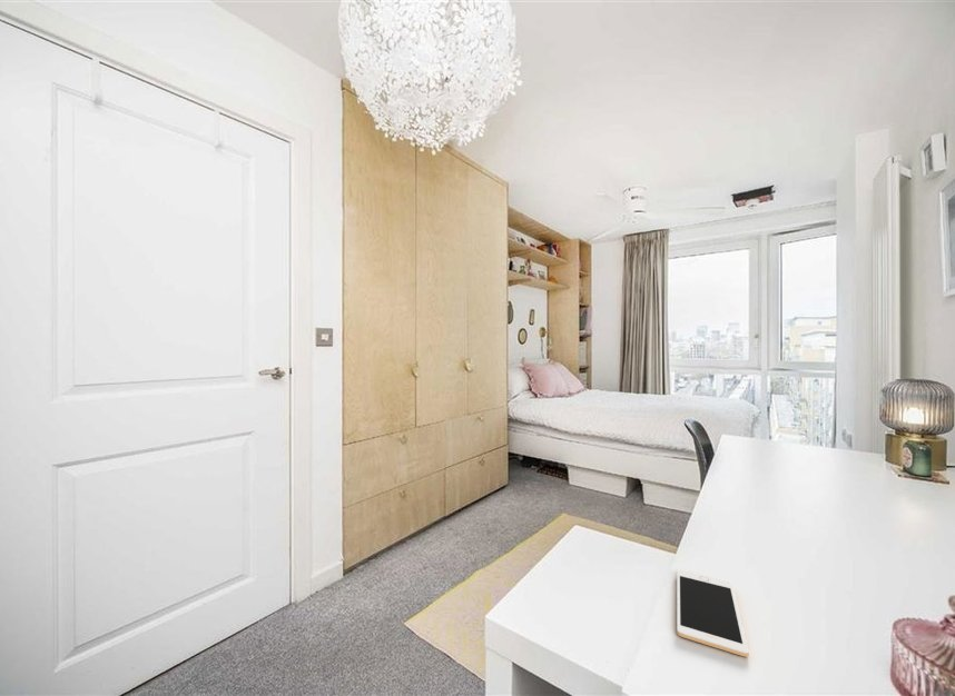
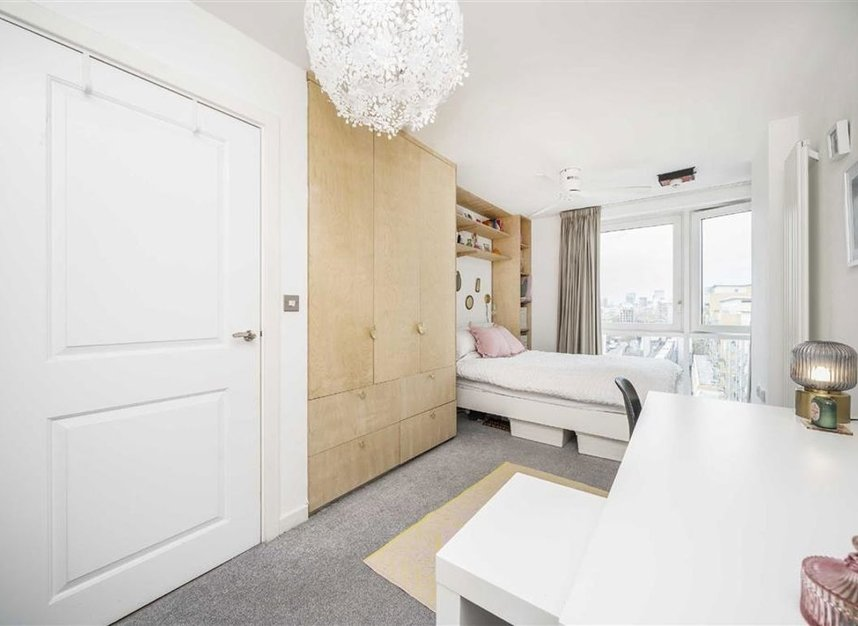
- cell phone (707, 606)
